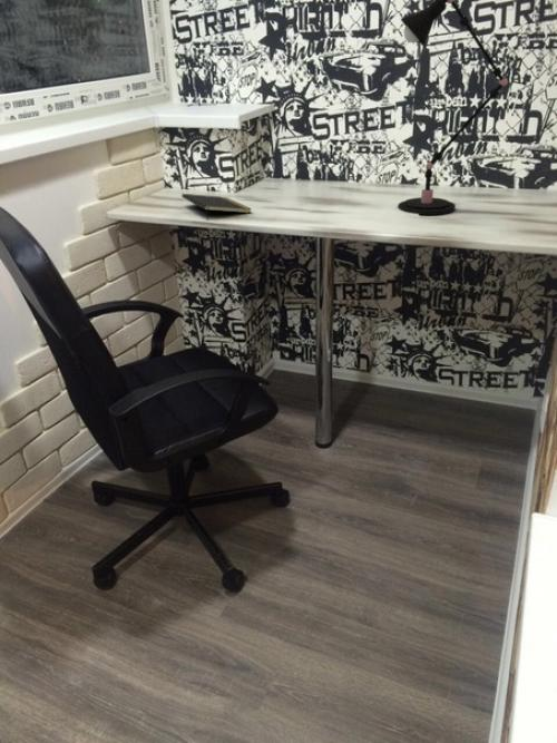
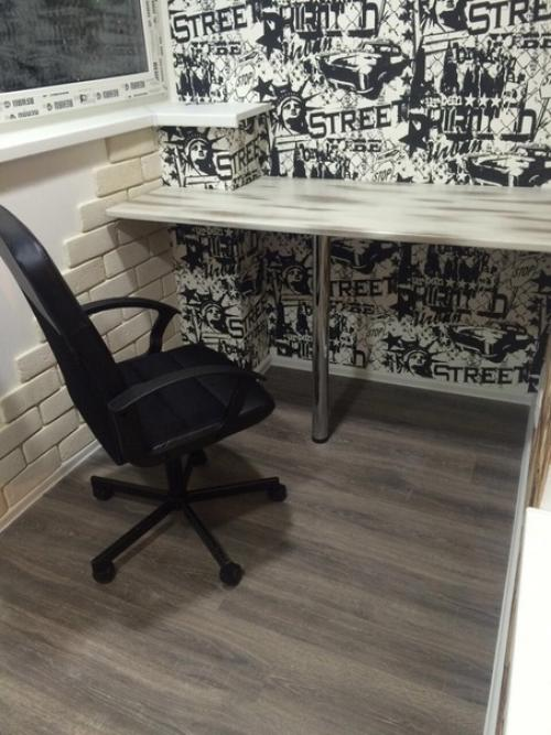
- desk lamp (465, 123)
- notepad (215, 203)
